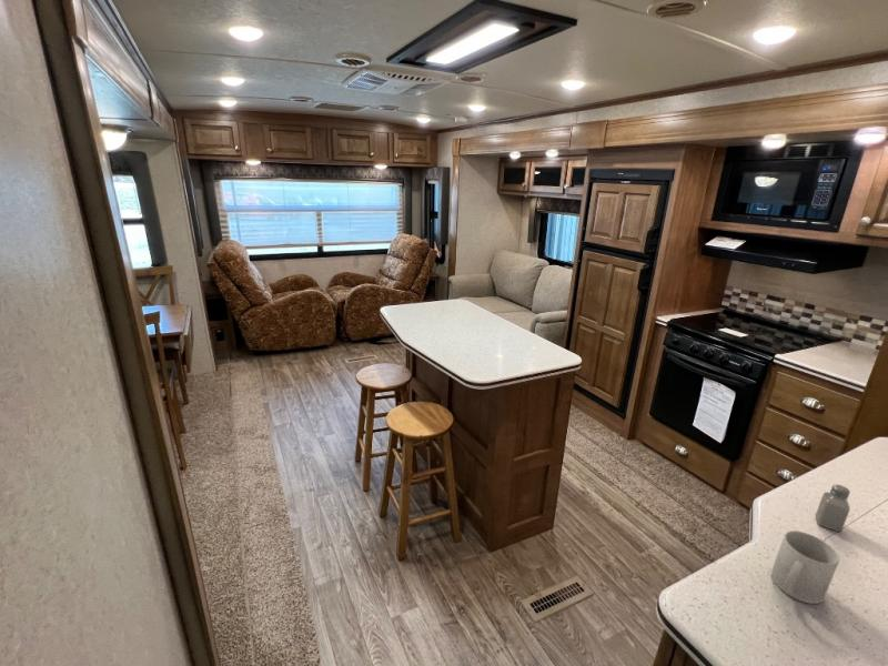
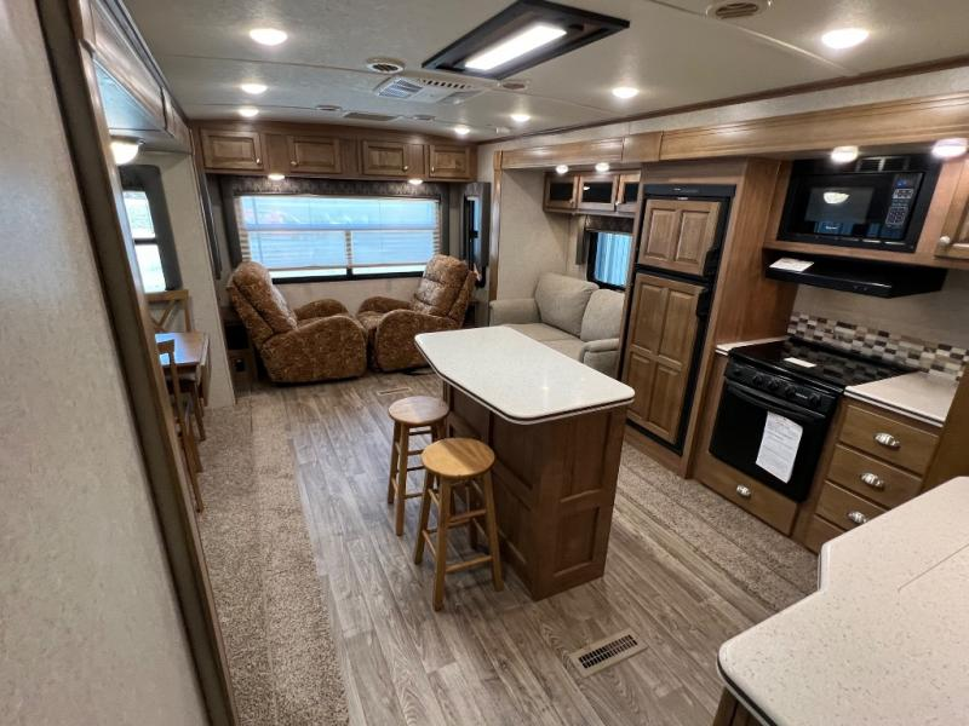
- mug (800, 571)
- saltshaker (834, 505)
